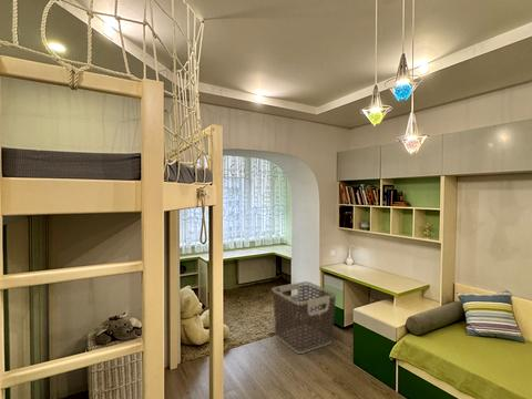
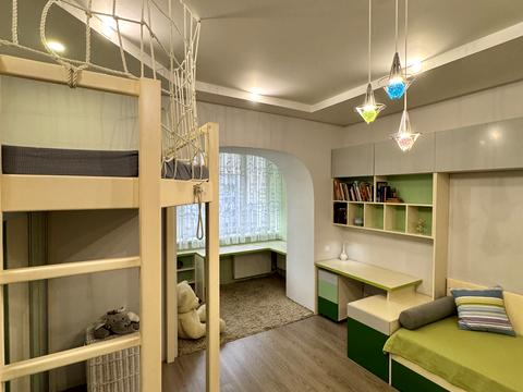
- clothes hamper (303, 314)
